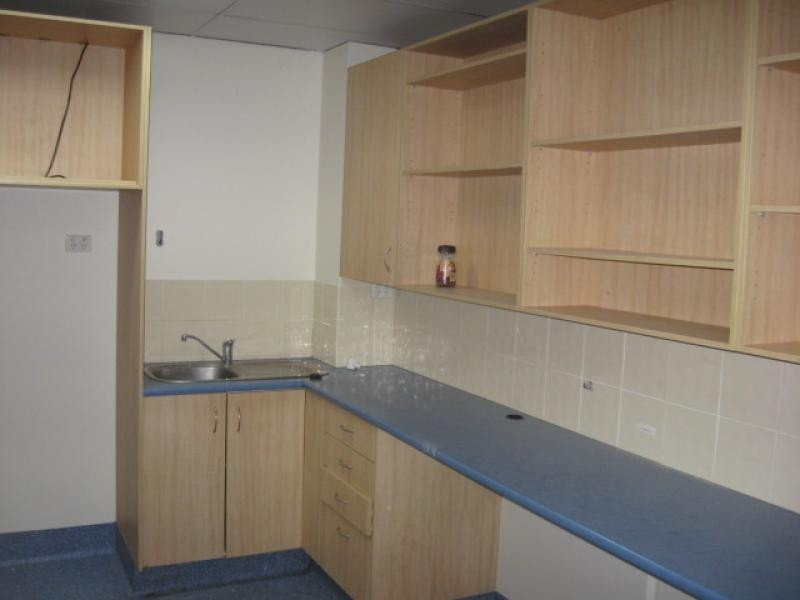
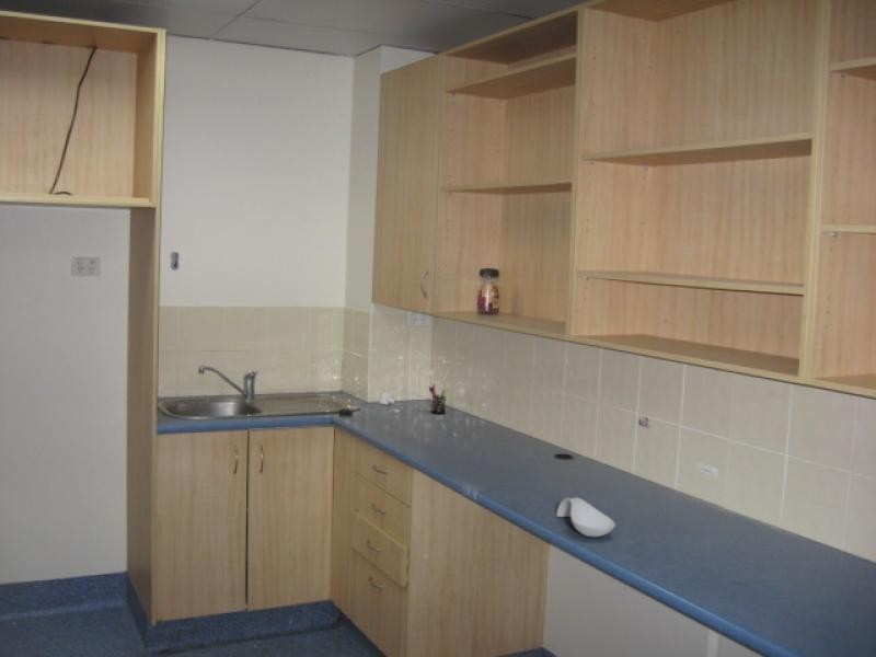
+ pen holder (439, 399)
+ spoon rest (583, 516)
